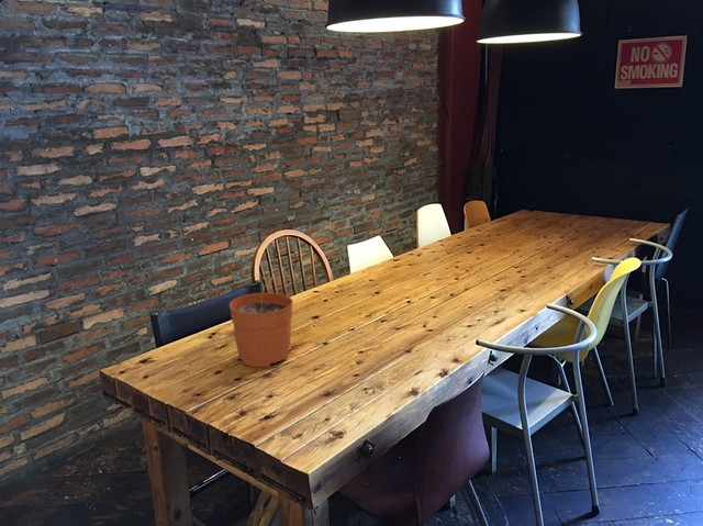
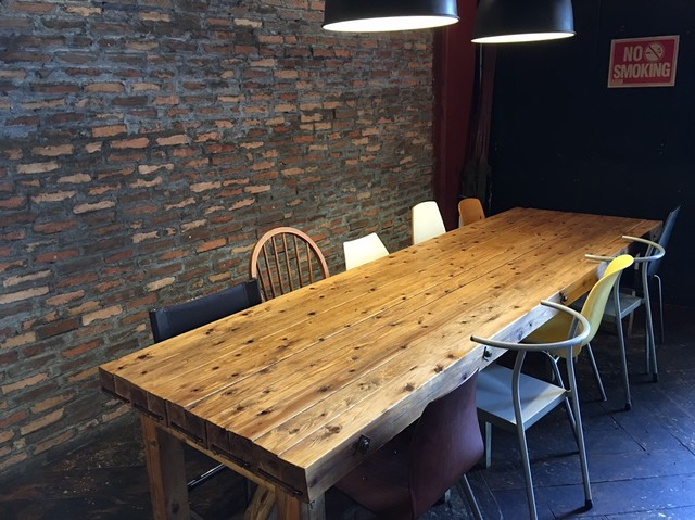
- plant pot (261, 316)
